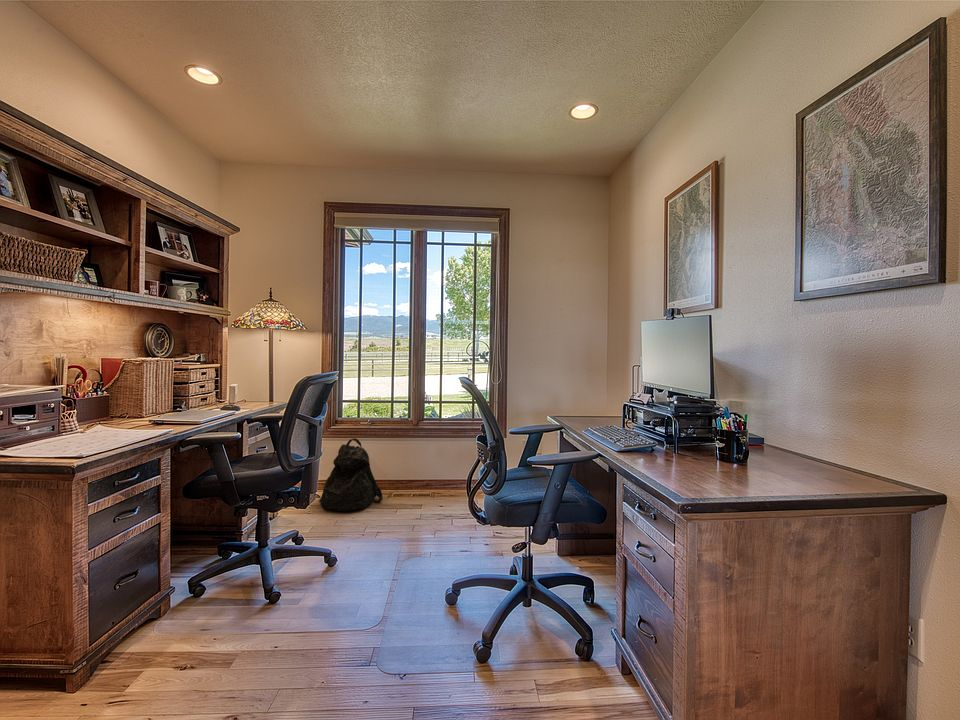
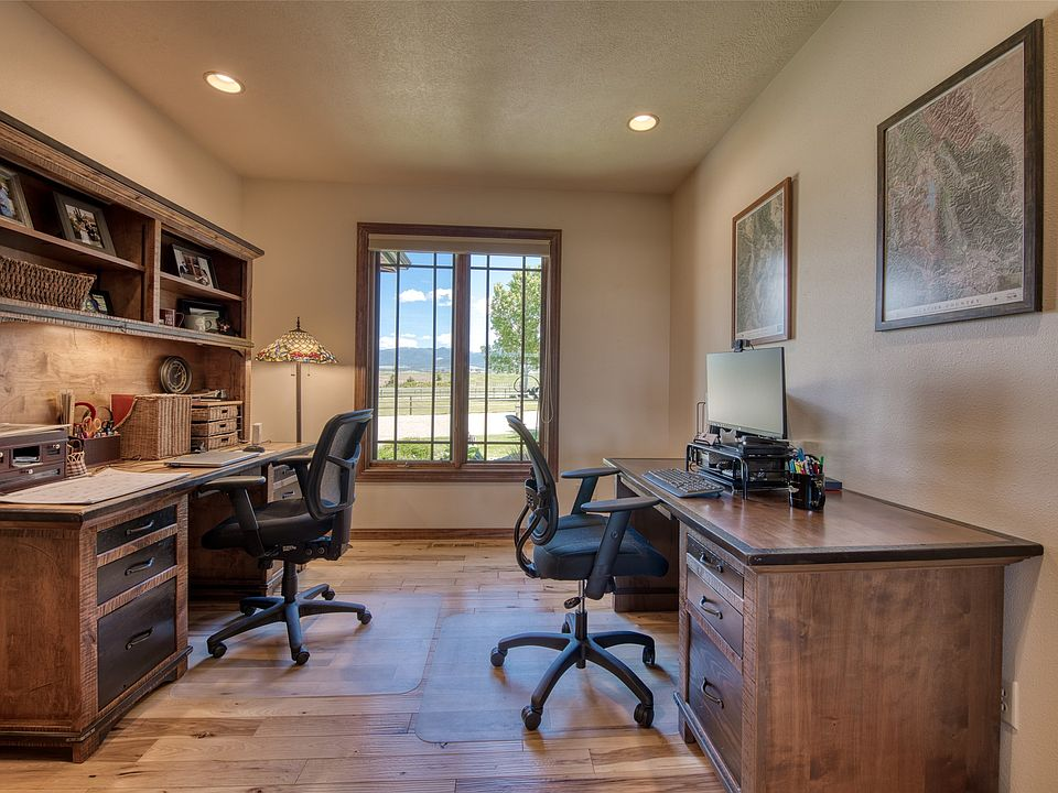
- backpack (352, 469)
